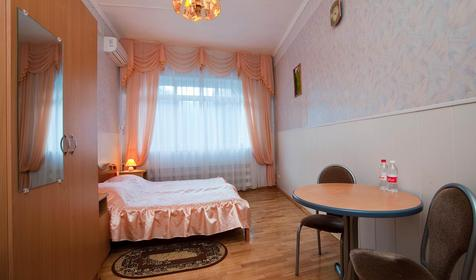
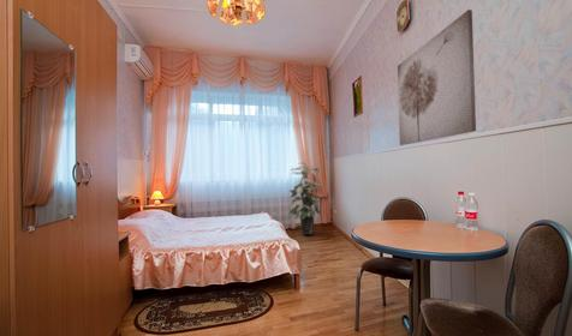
+ indoor plant (304, 198)
+ wall art (428, 91)
